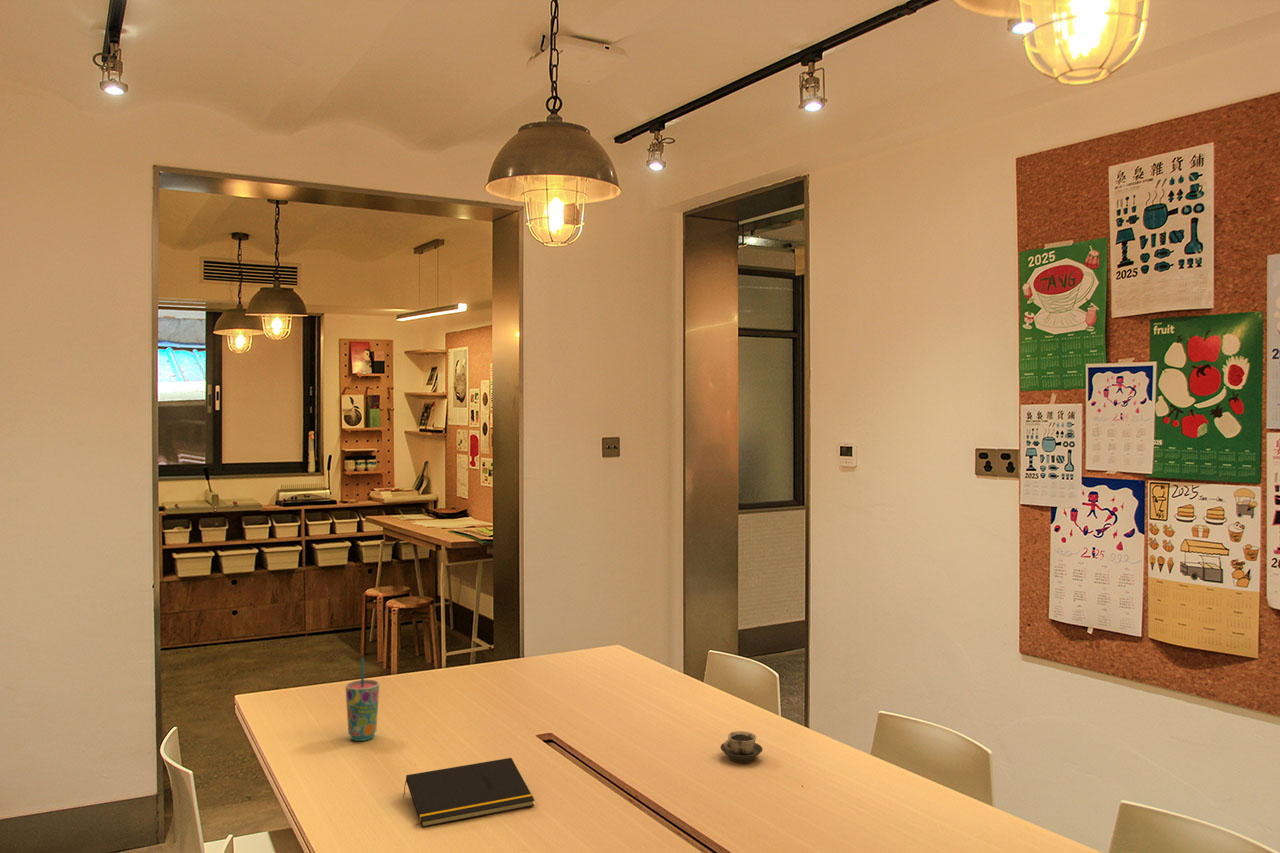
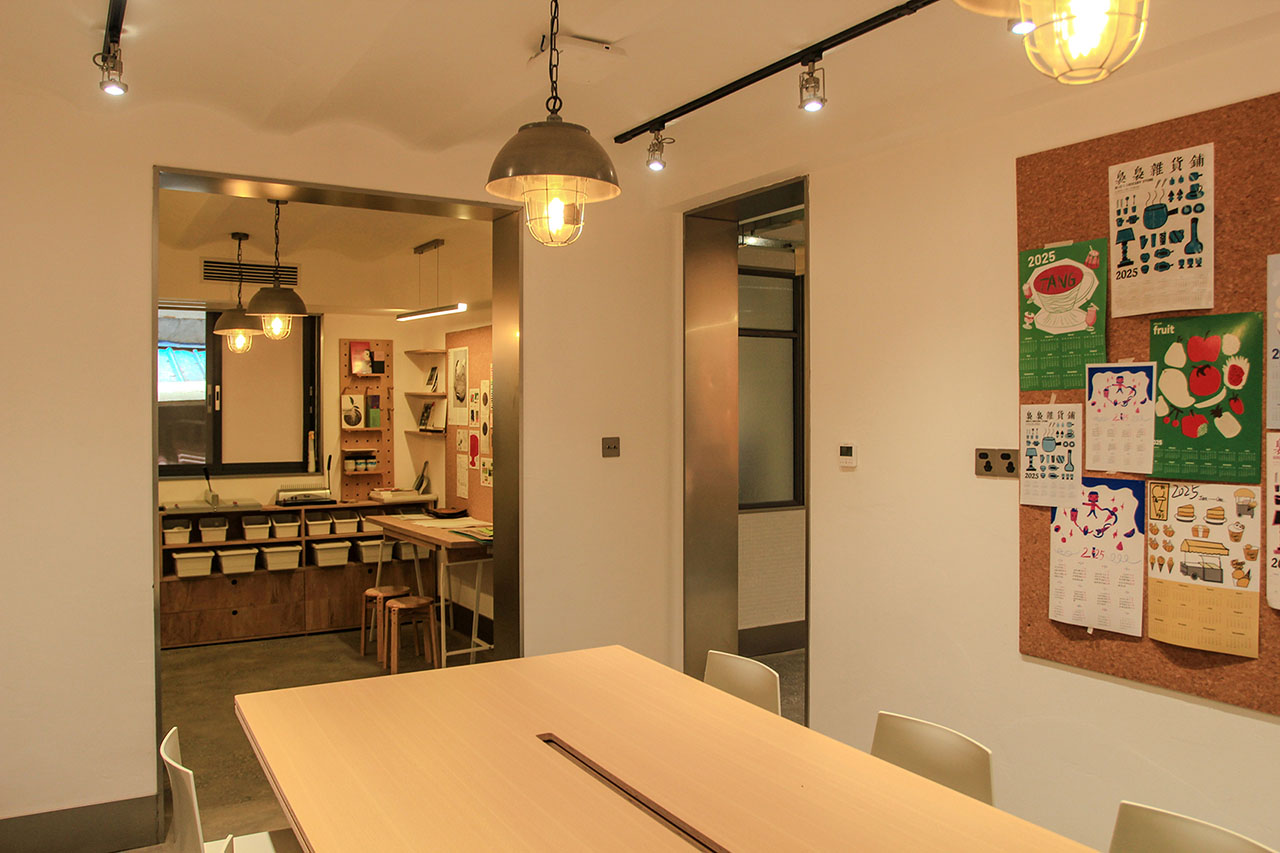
- notepad (469, 790)
- cup (362, 697)
- cup (741, 746)
